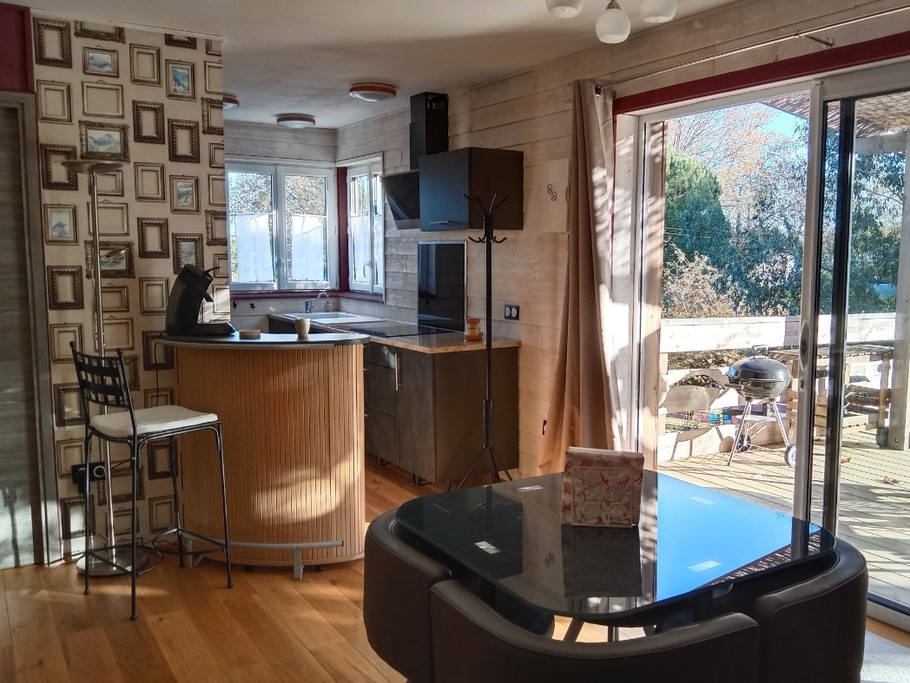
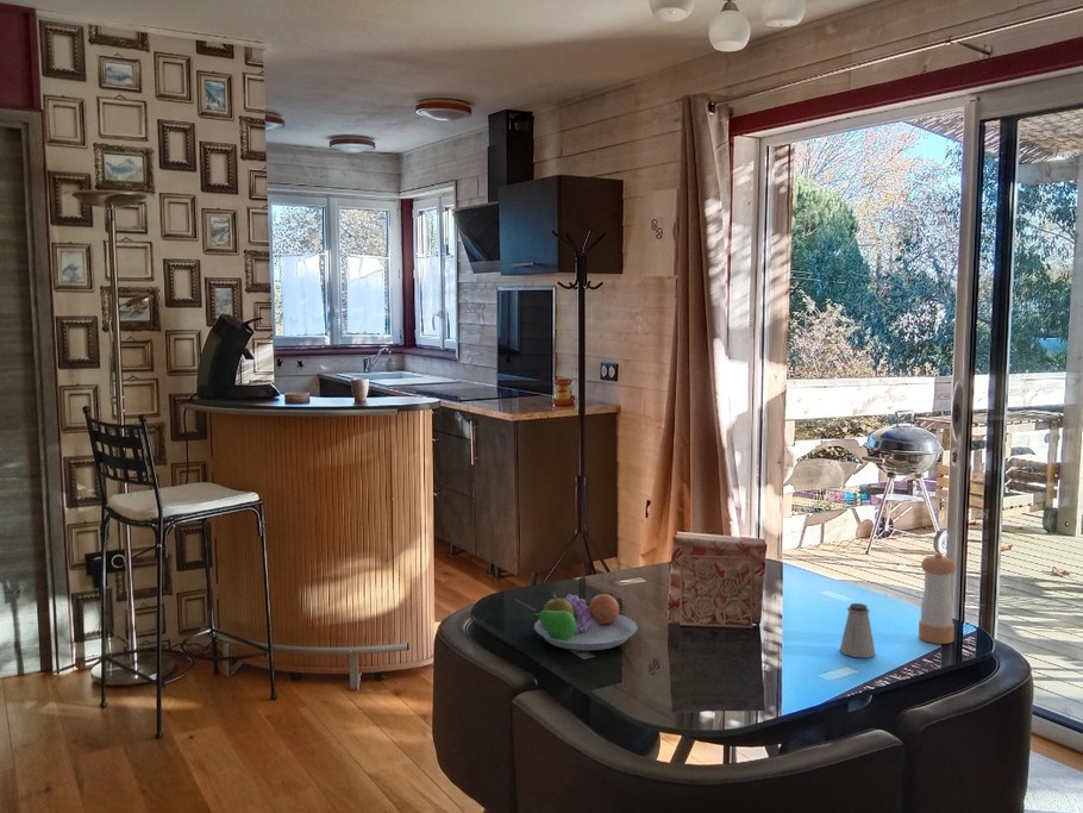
+ saltshaker (857, 628)
+ fruit bowl (581, 615)
+ pepper shaker (937, 595)
